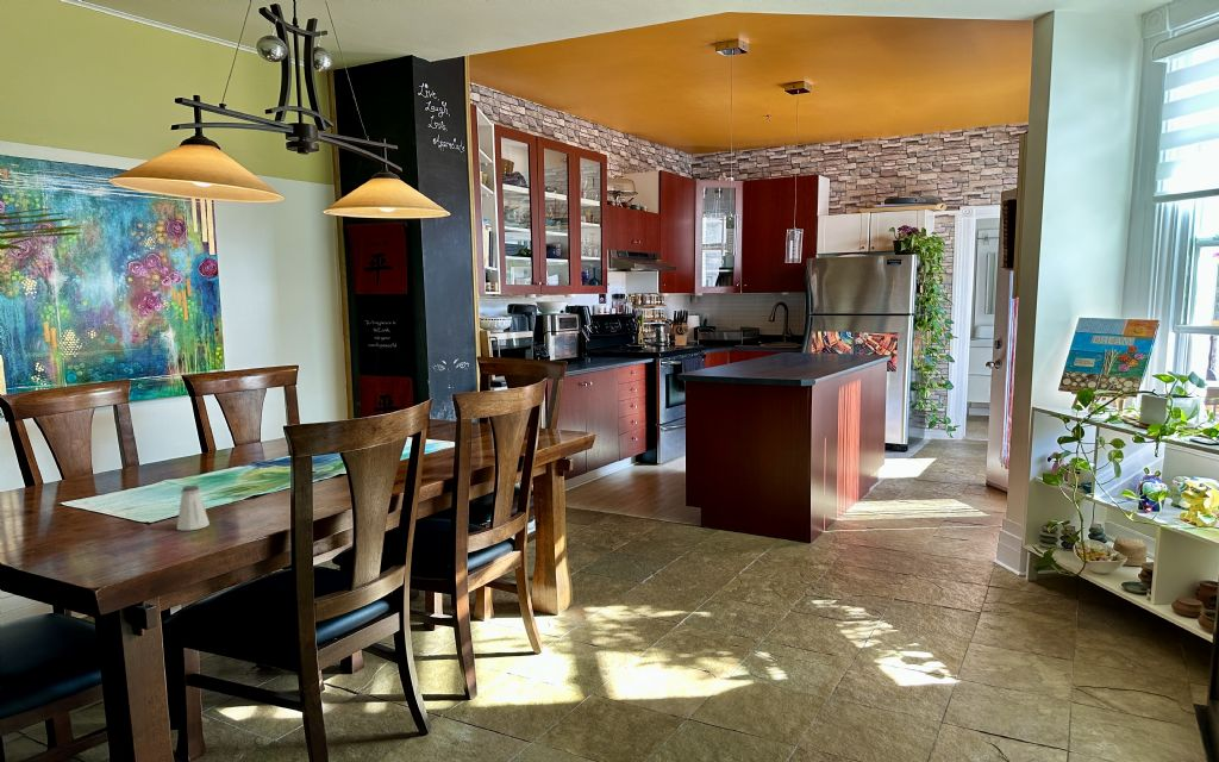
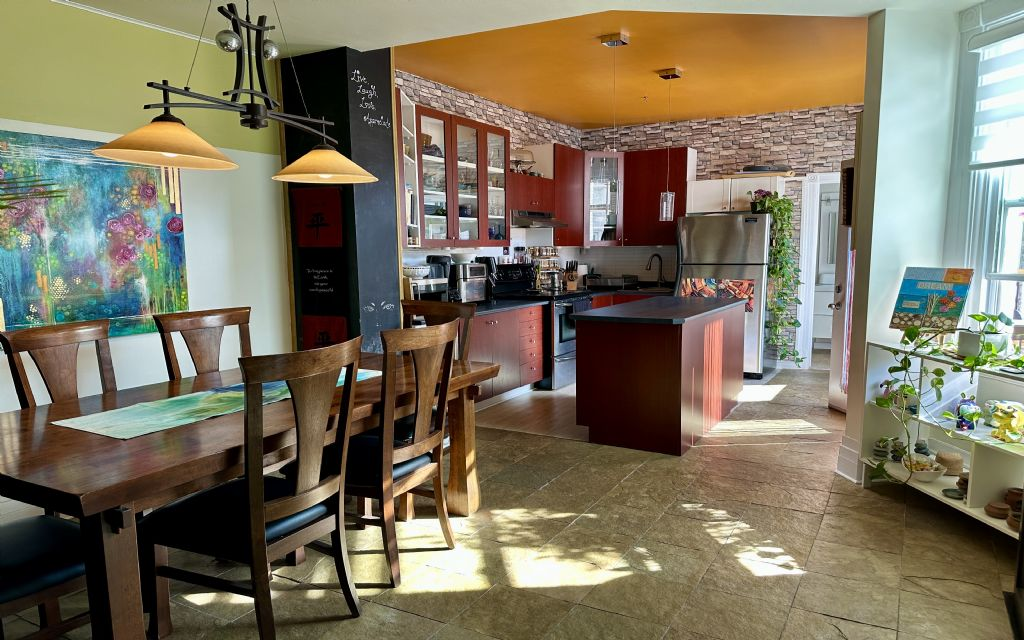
- saltshaker (192, 506)
